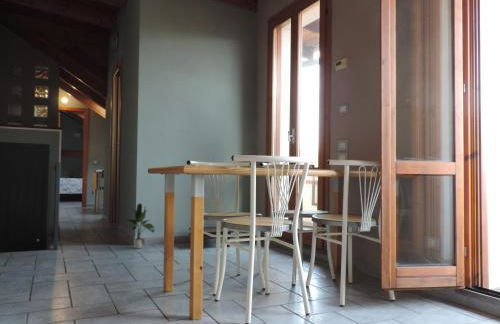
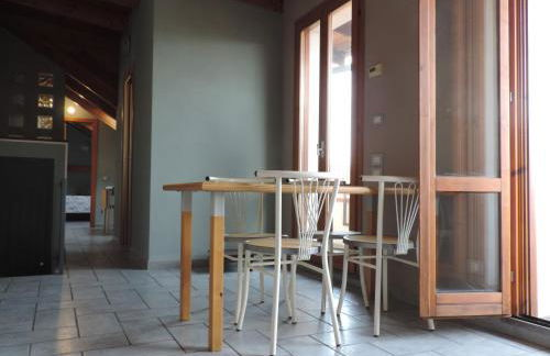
- potted plant (140, 226)
